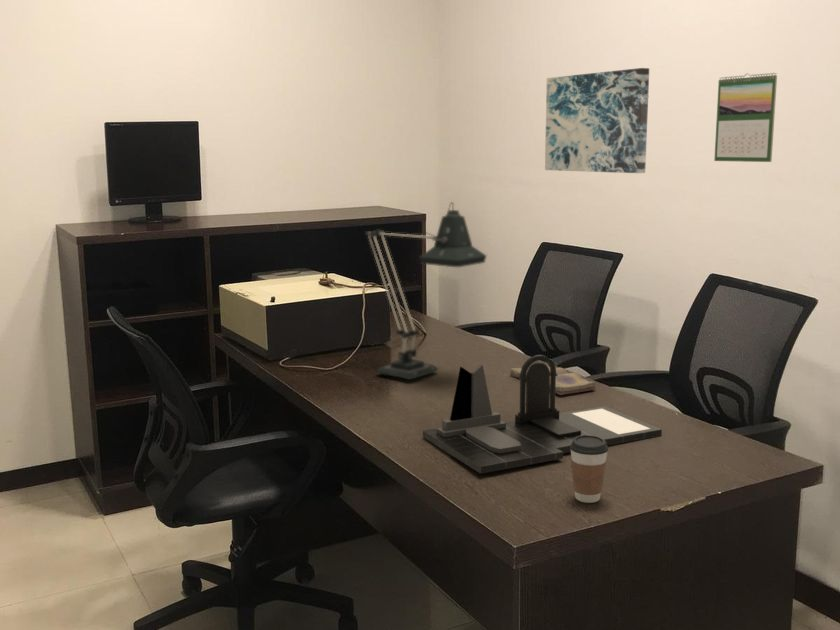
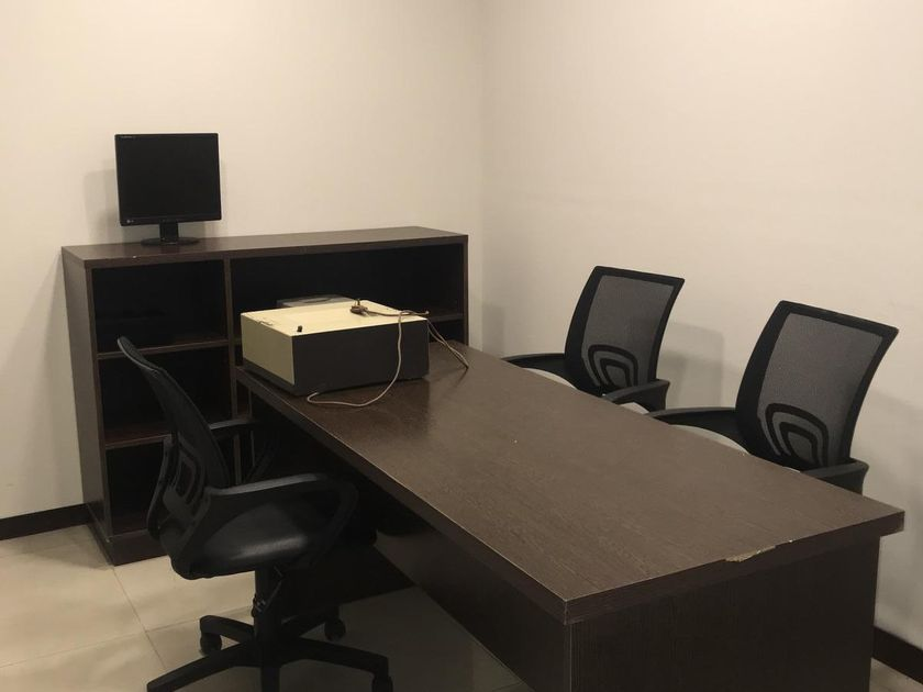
- diary (556, 377)
- coffee cup (588, 469)
- wall art (593, 122)
- desk organizer (546, 401)
- calendar (744, 117)
- desk lamp (403, 295)
